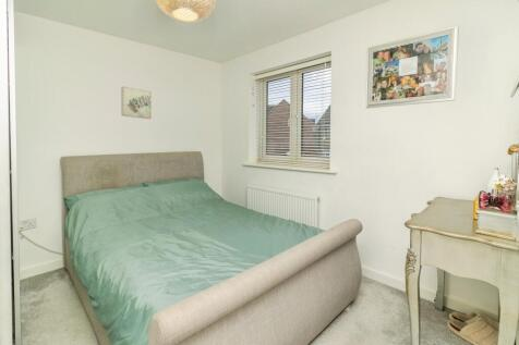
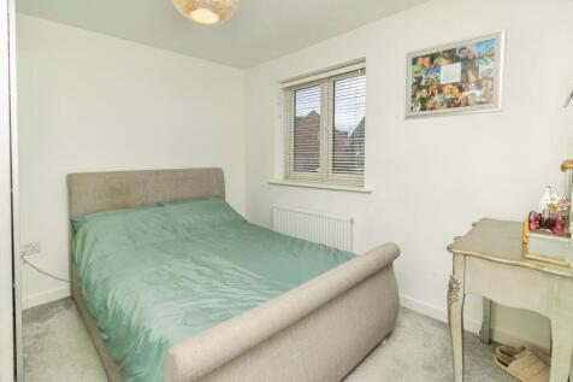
- wall art (136, 103)
